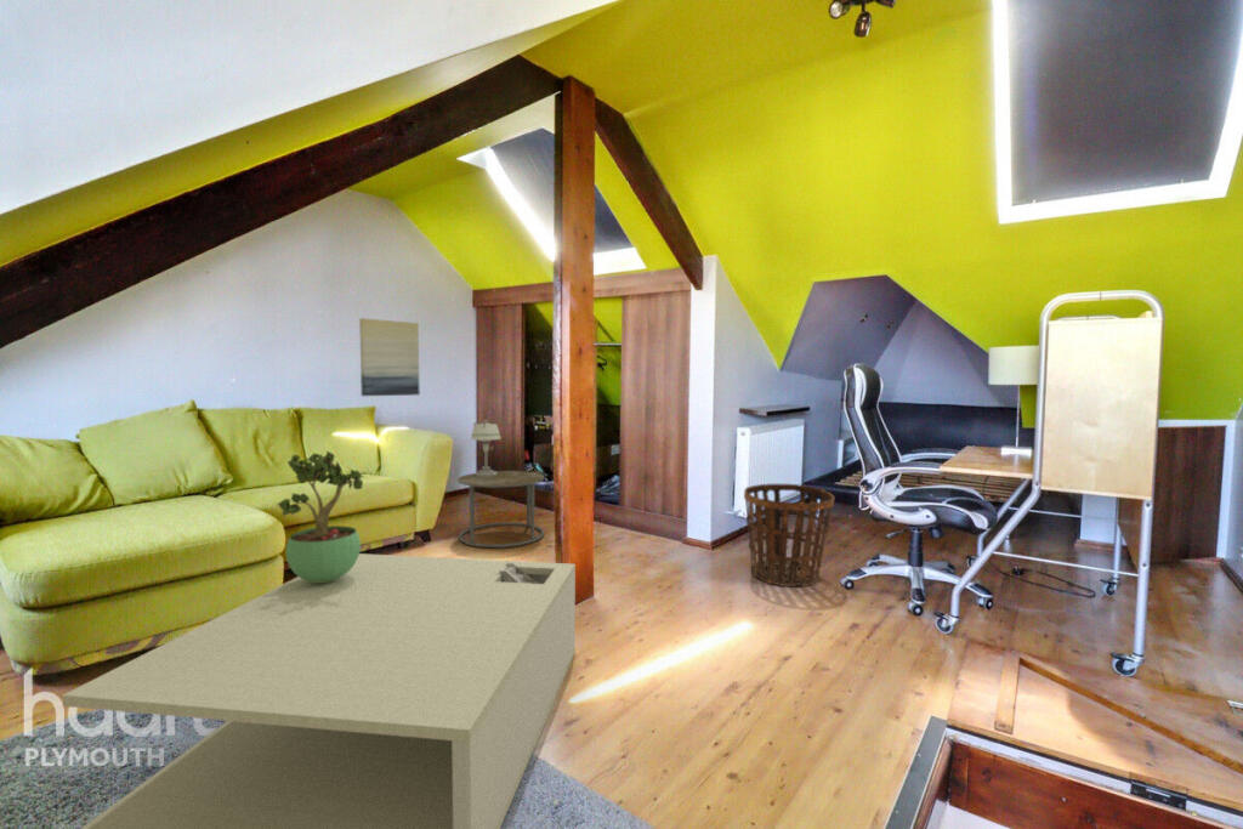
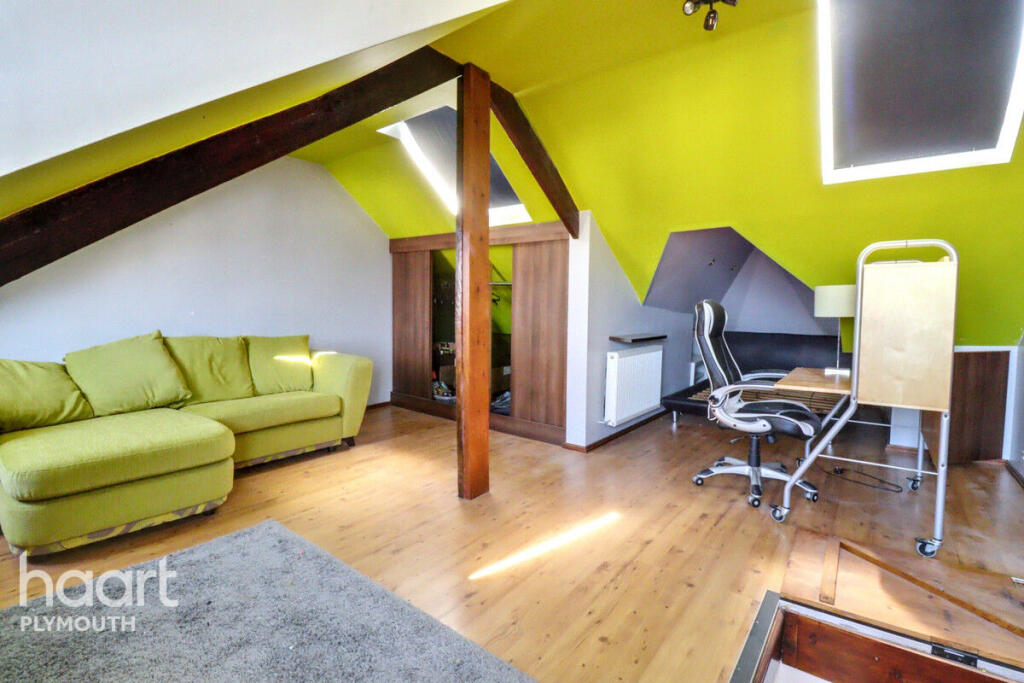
- side table (503, 522)
- basket (787, 534)
- wall art (390, 358)
- table lamp (486, 445)
- potted plant (325, 511)
- coffee table (387, 666)
